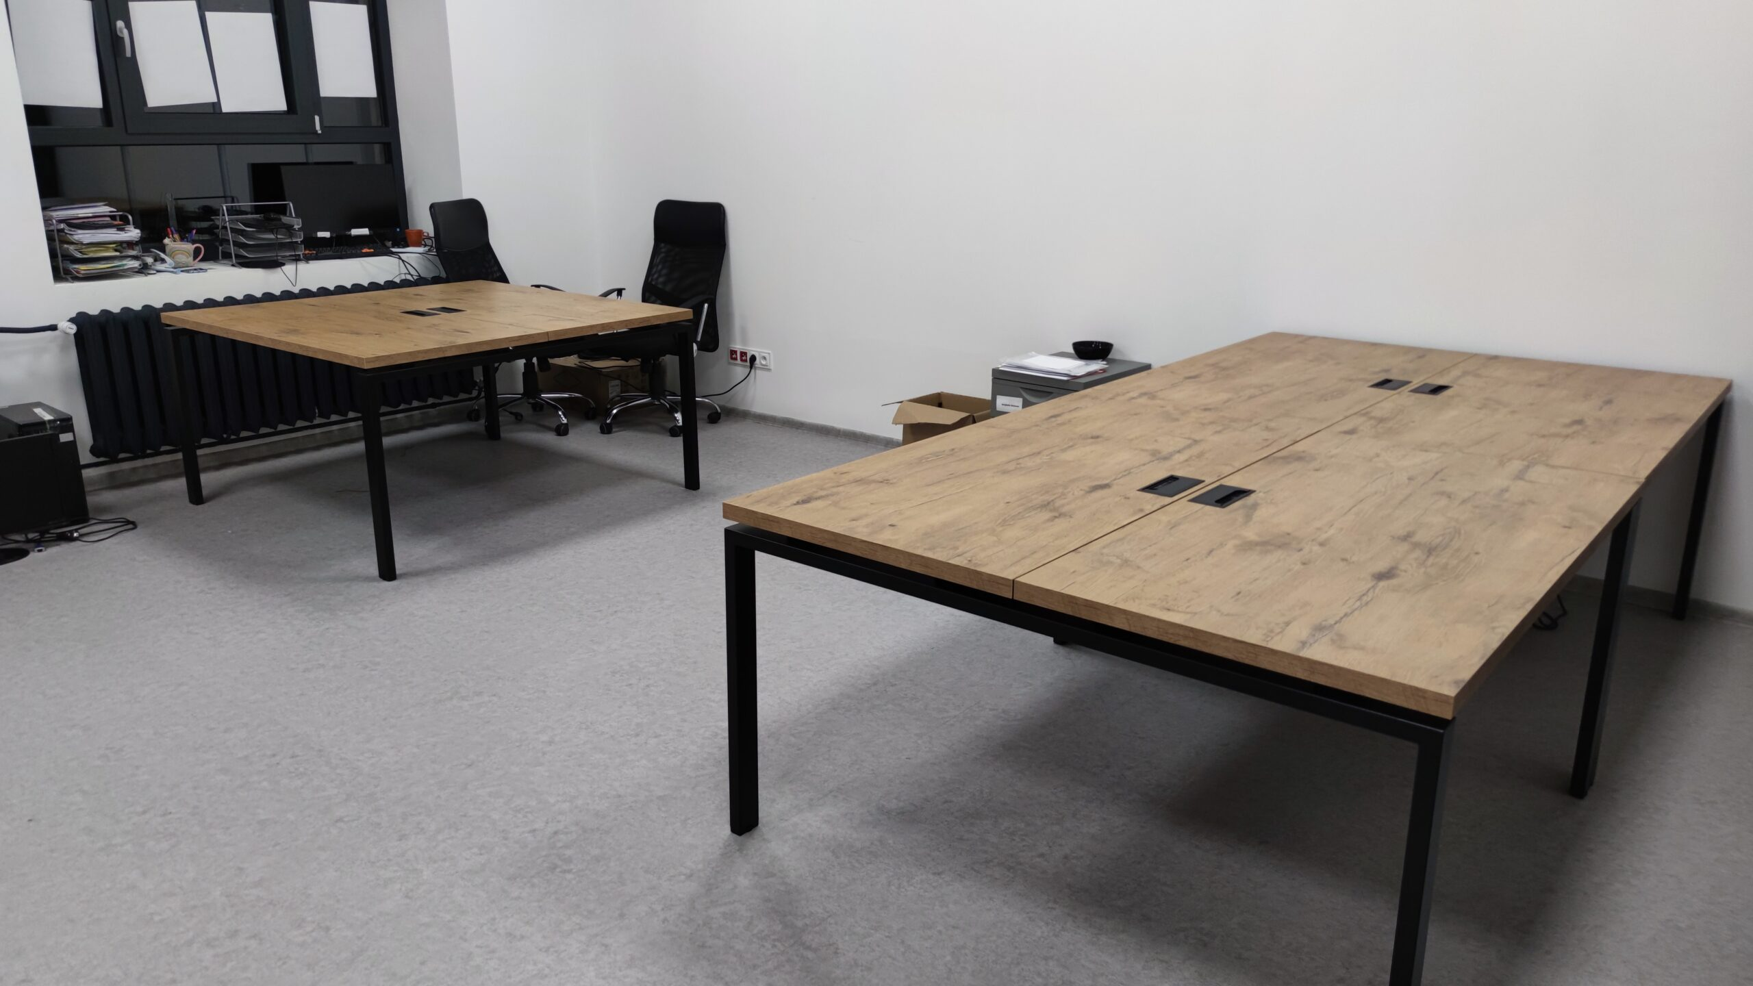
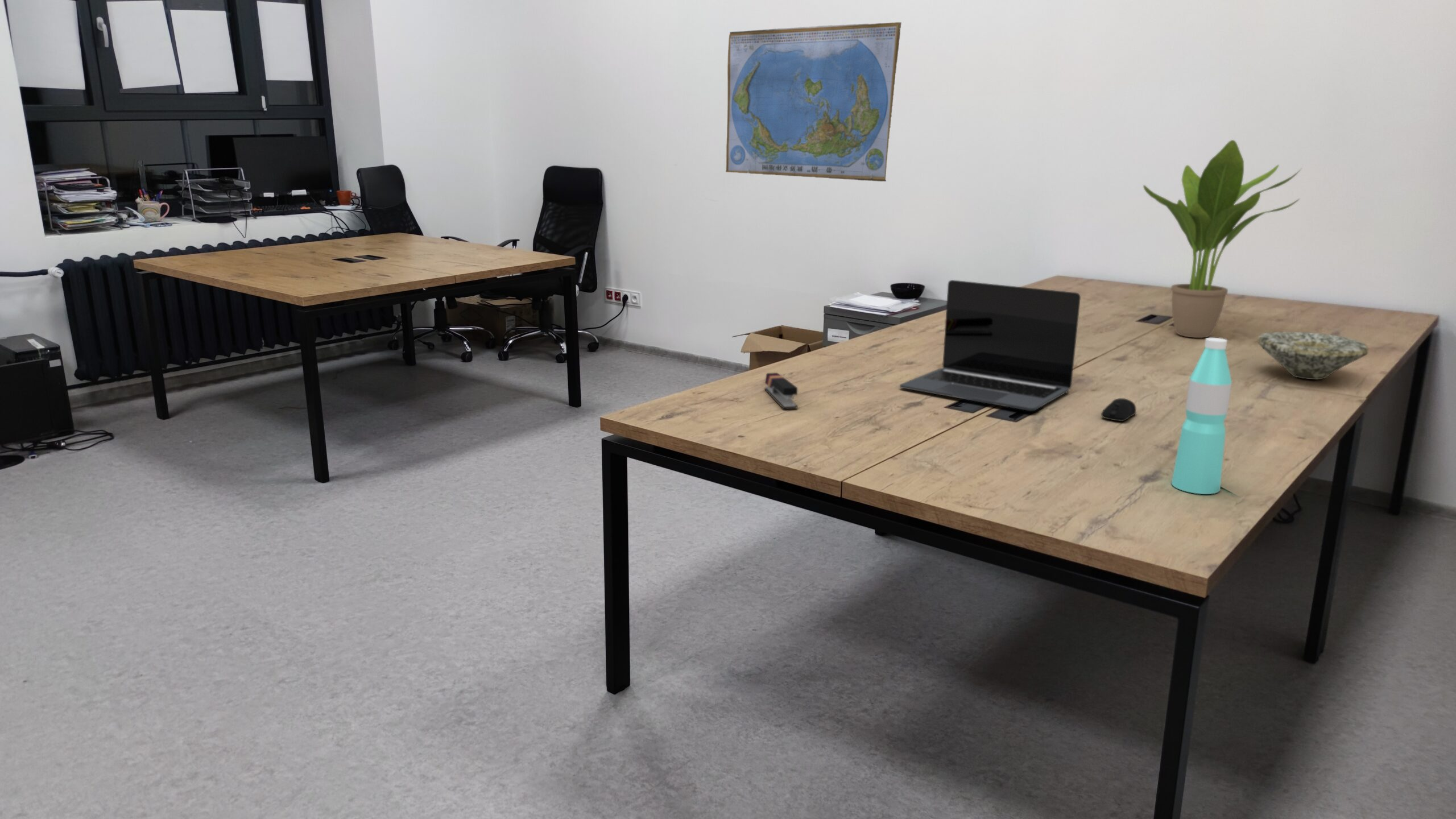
+ world map (805, 104)
+ water bottle (1205, 414)
+ bowl (1310, 358)
+ stapler (780, 388)
+ potted plant (1225, 241)
+ computer mouse (1120, 408)
+ laptop (988, 342)
